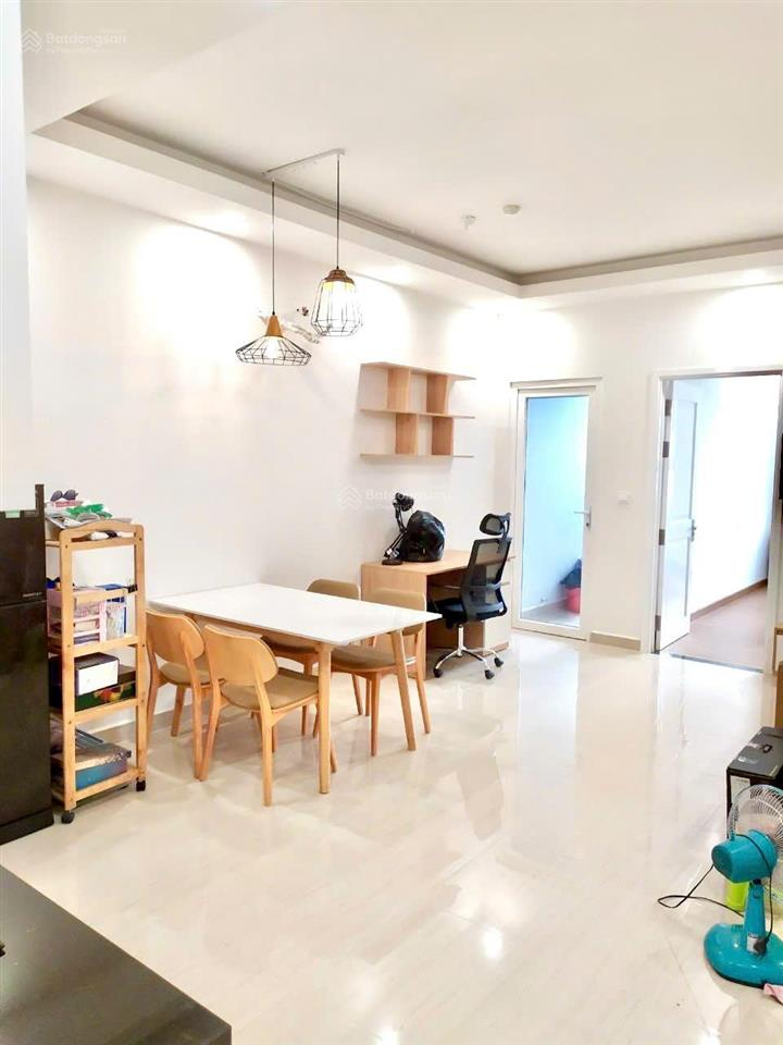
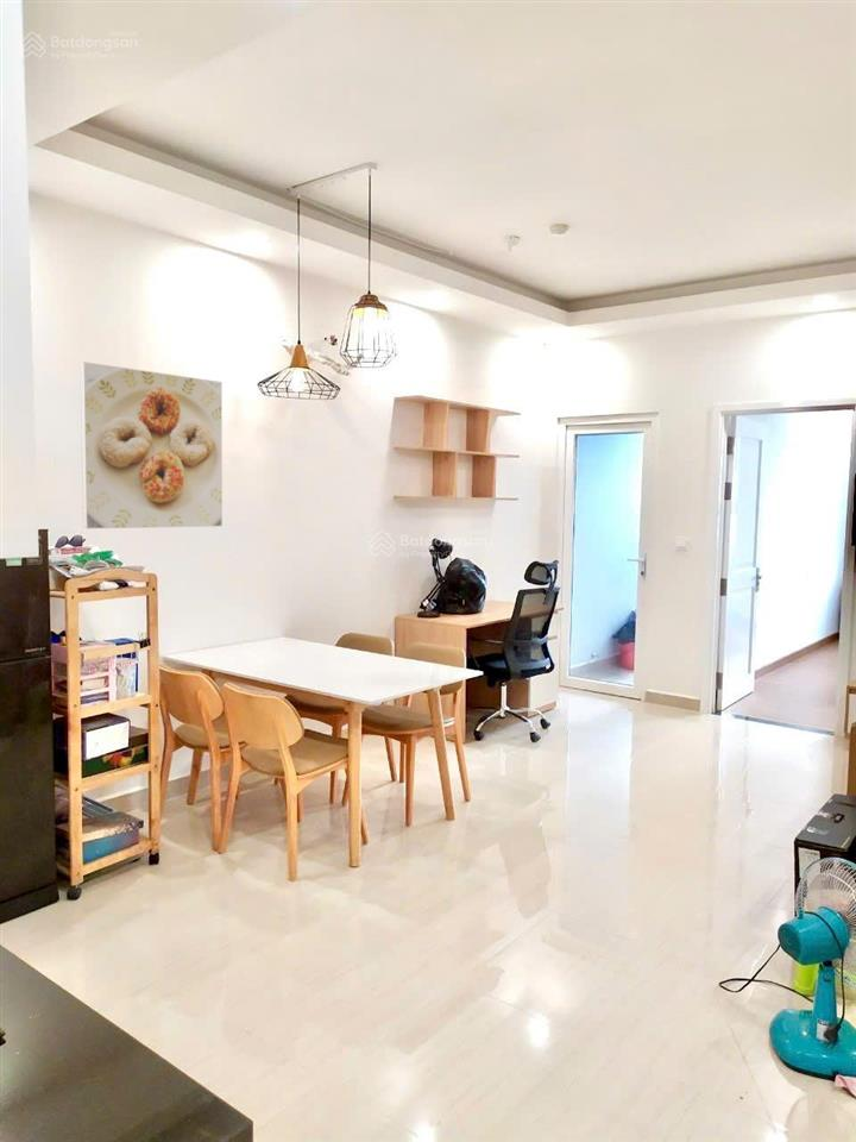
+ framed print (156, 450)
